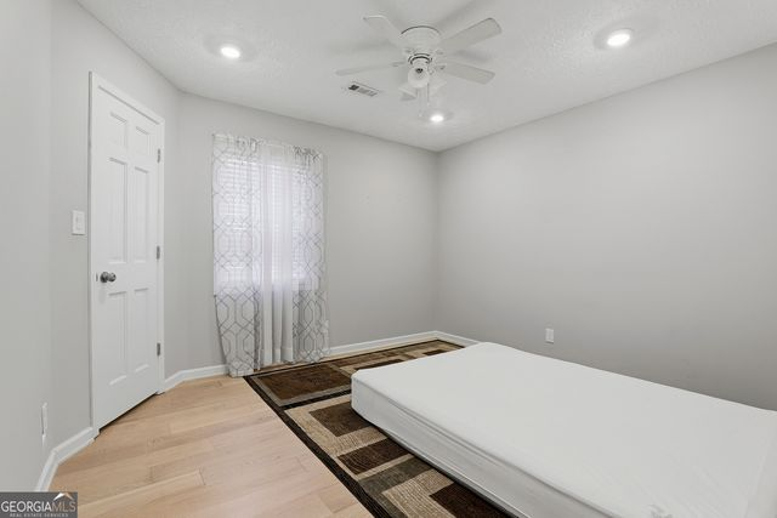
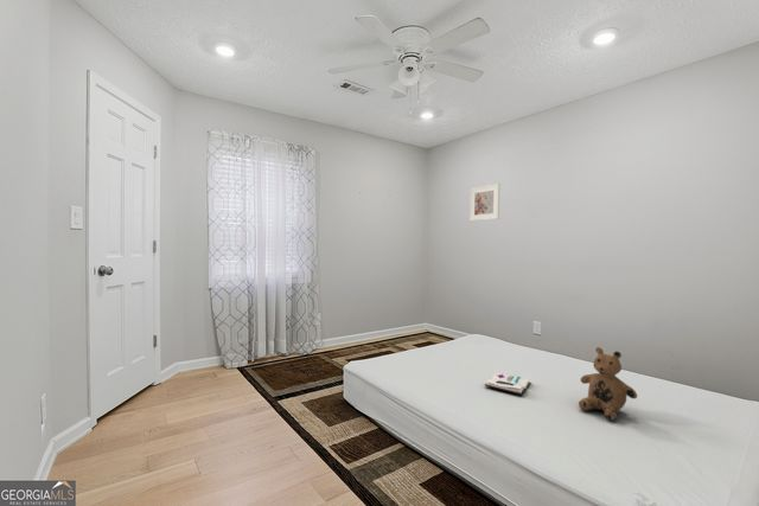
+ book (508, 382)
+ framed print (484, 203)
+ teddy bear (604, 380)
